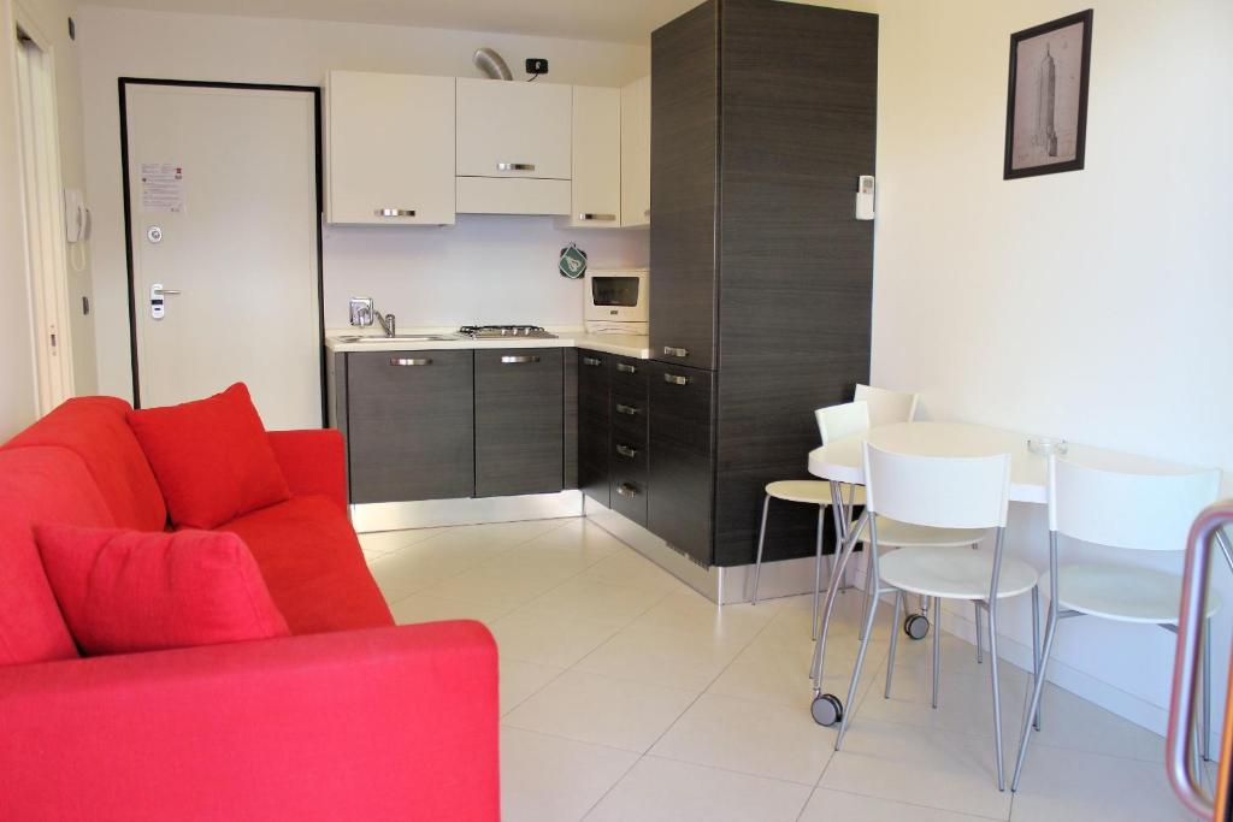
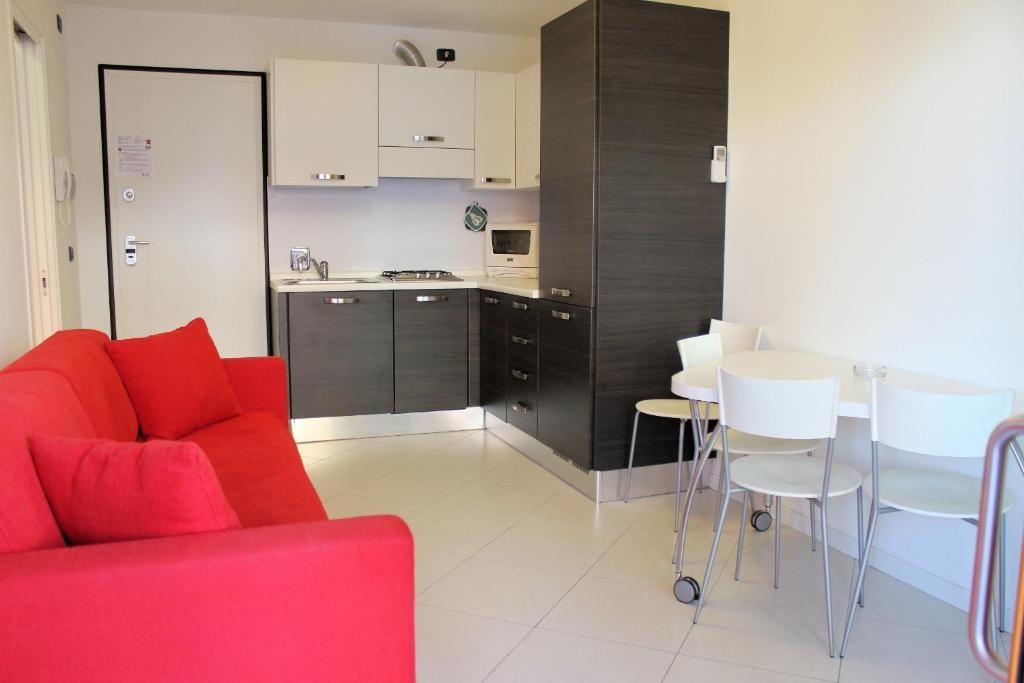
- wall art (1045, 99)
